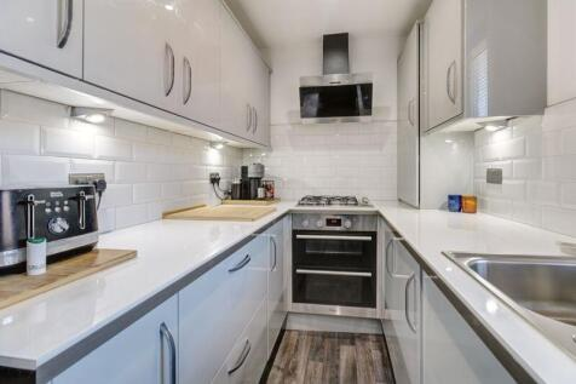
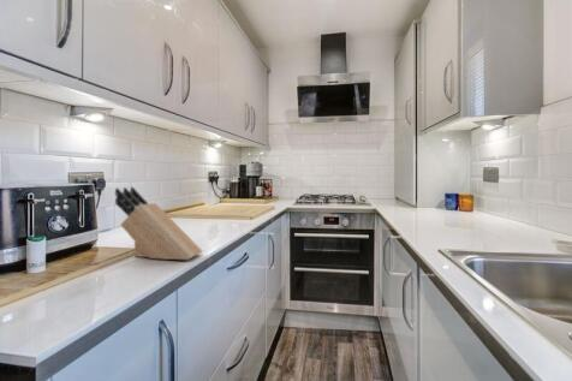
+ knife block (156, 221)
